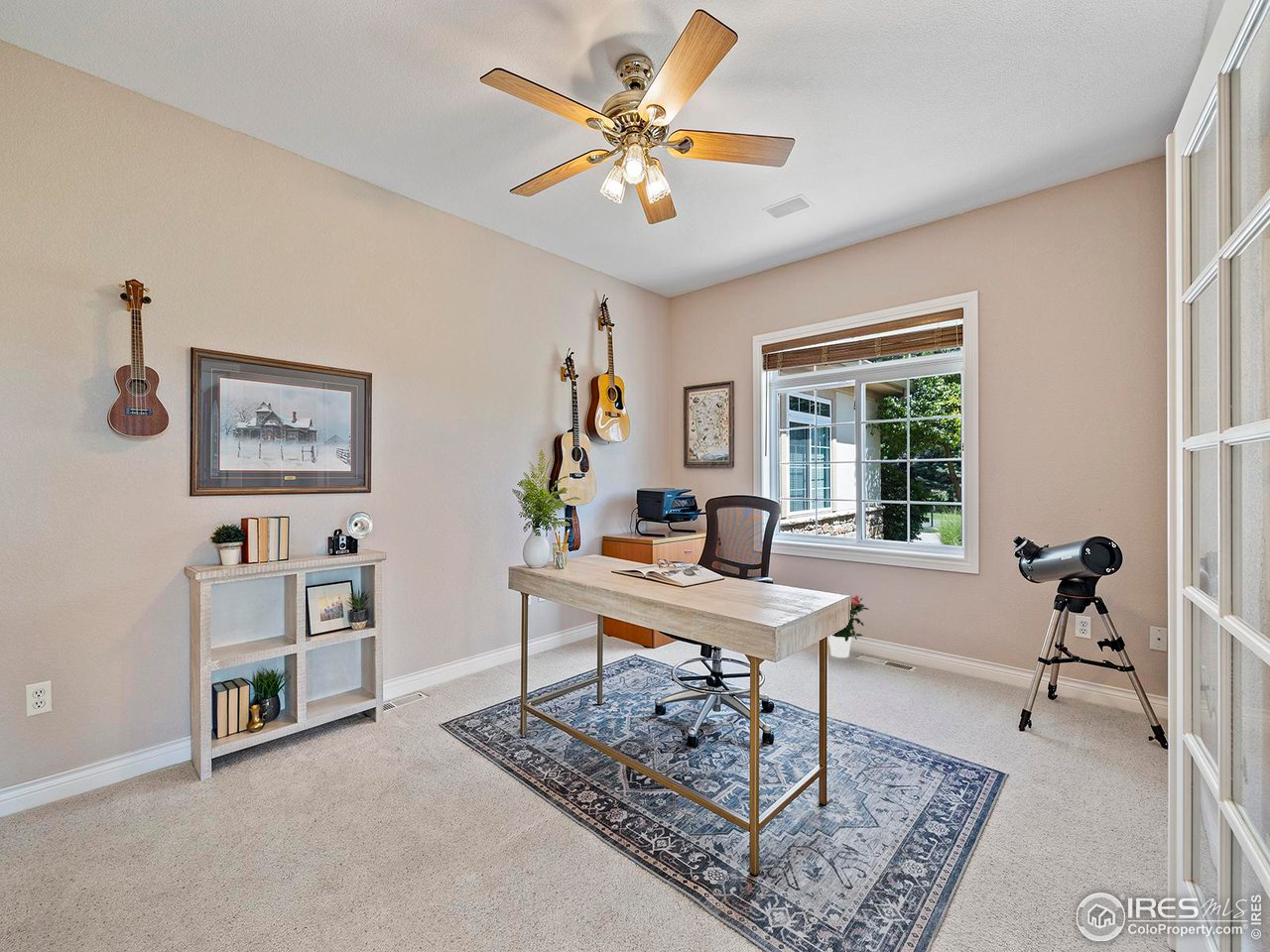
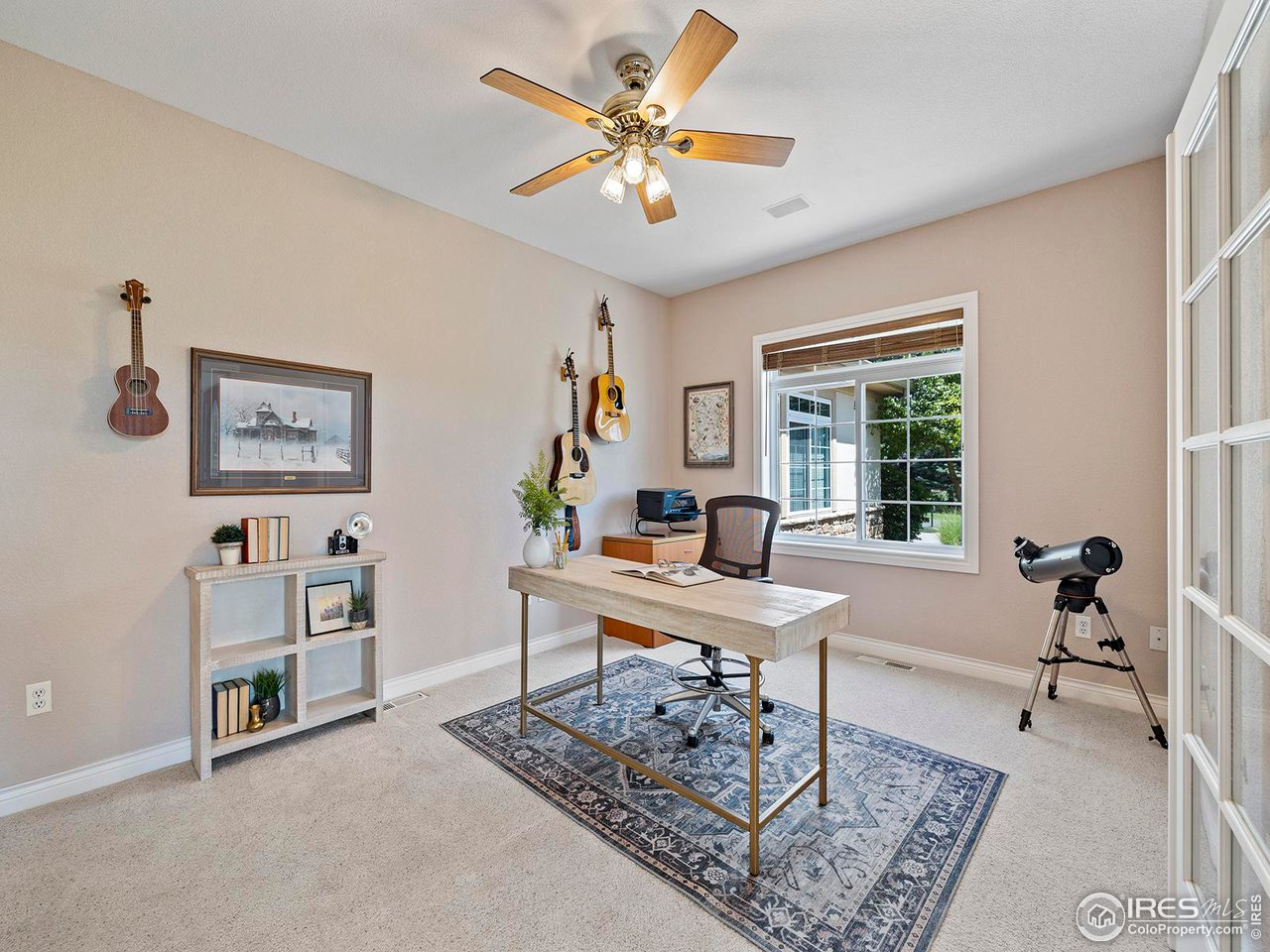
- potted flower (844, 628)
